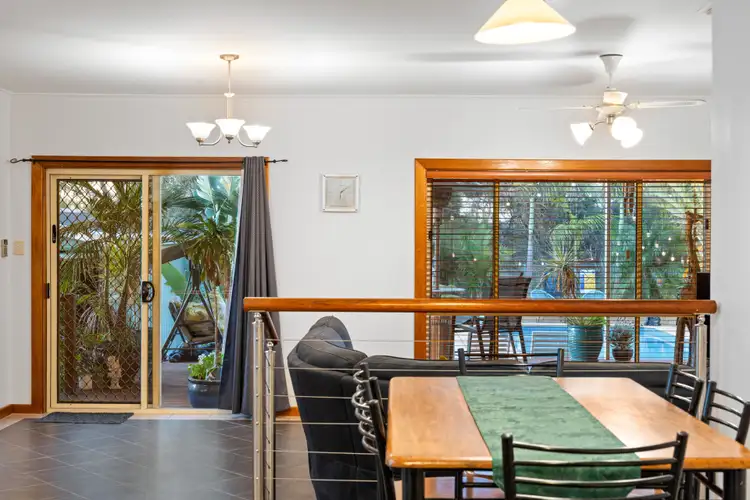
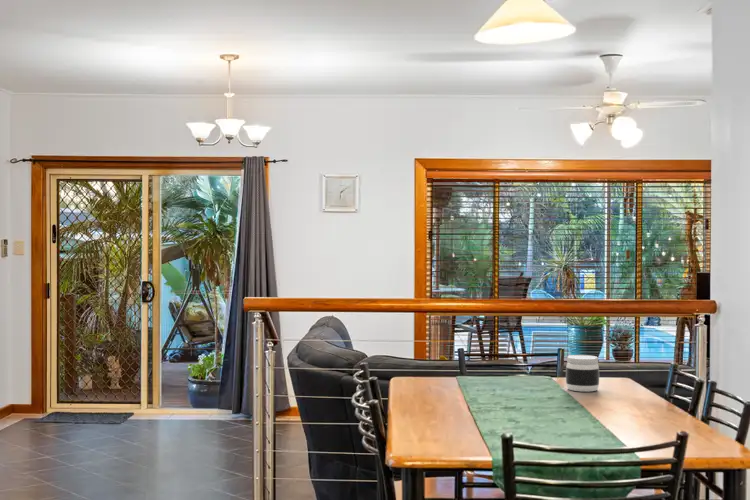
+ jar (582, 372)
